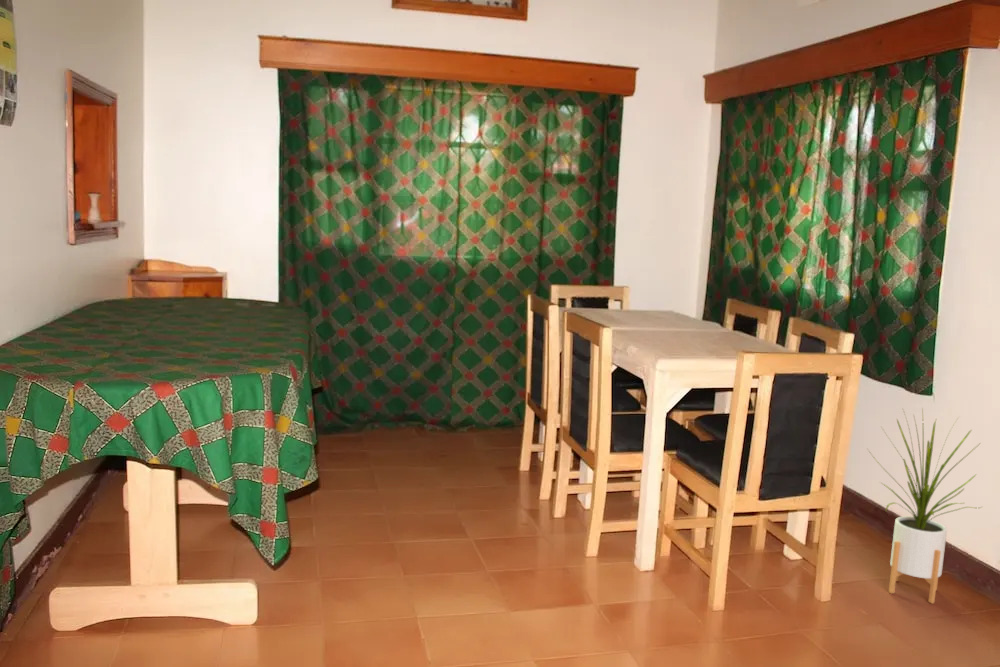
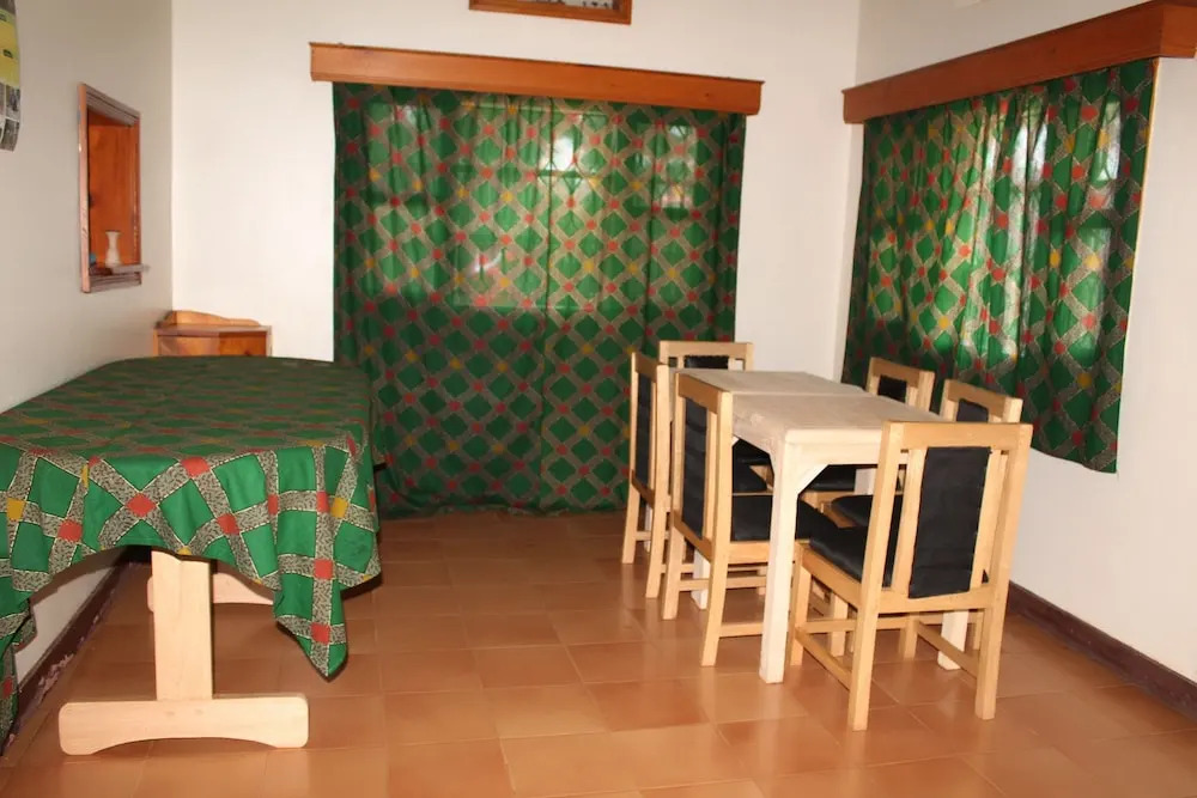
- house plant (926, 503)
